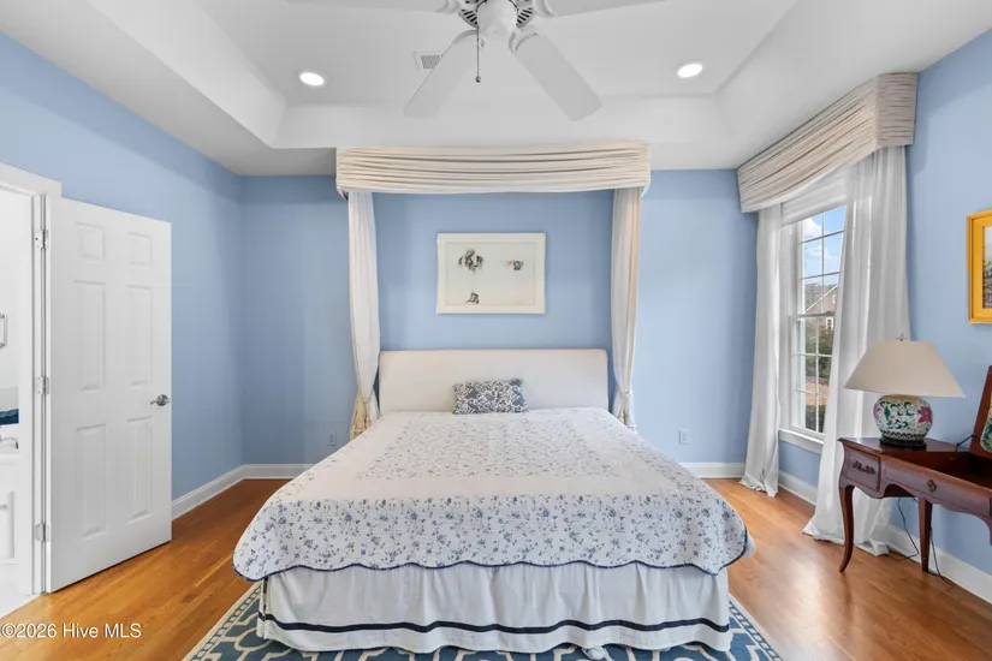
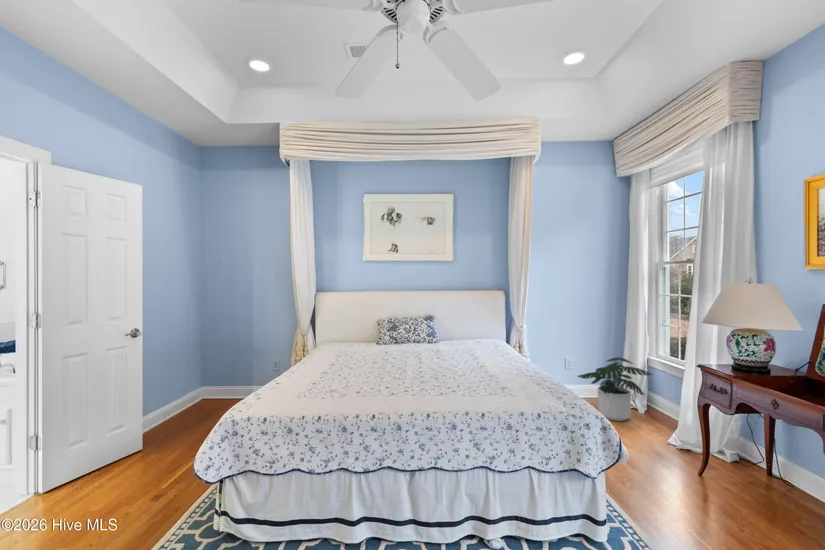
+ potted plant (614, 389)
